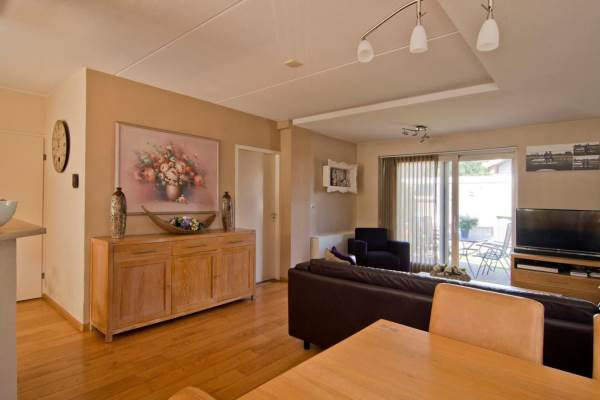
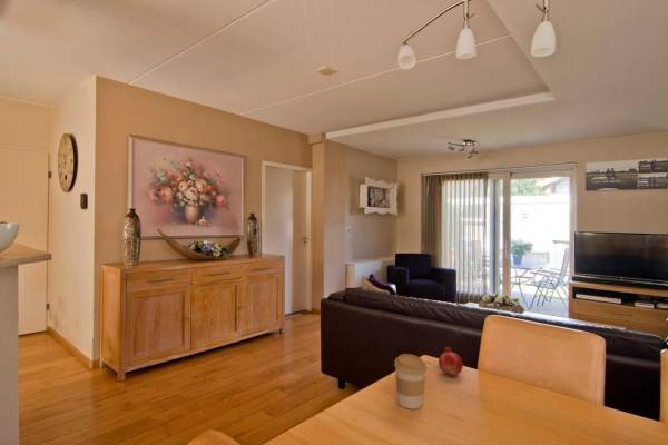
+ fruit (450, 362)
+ coffee cup (410, 379)
